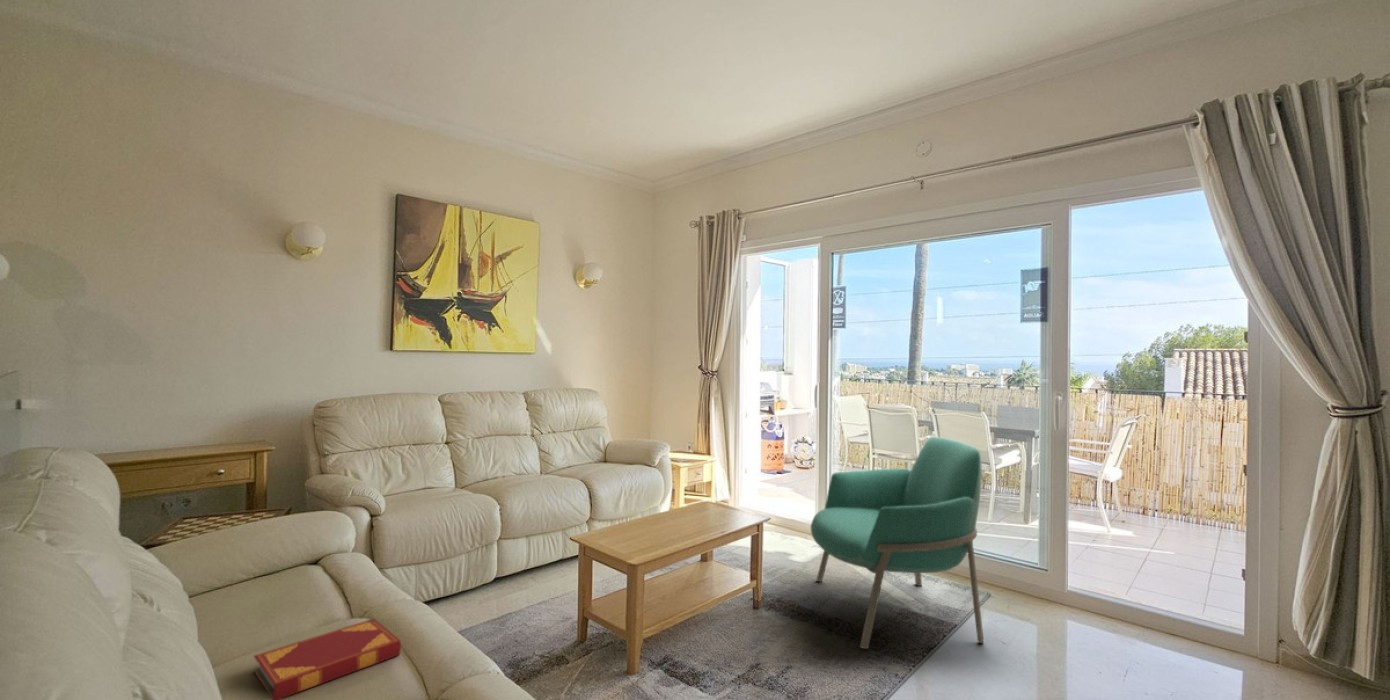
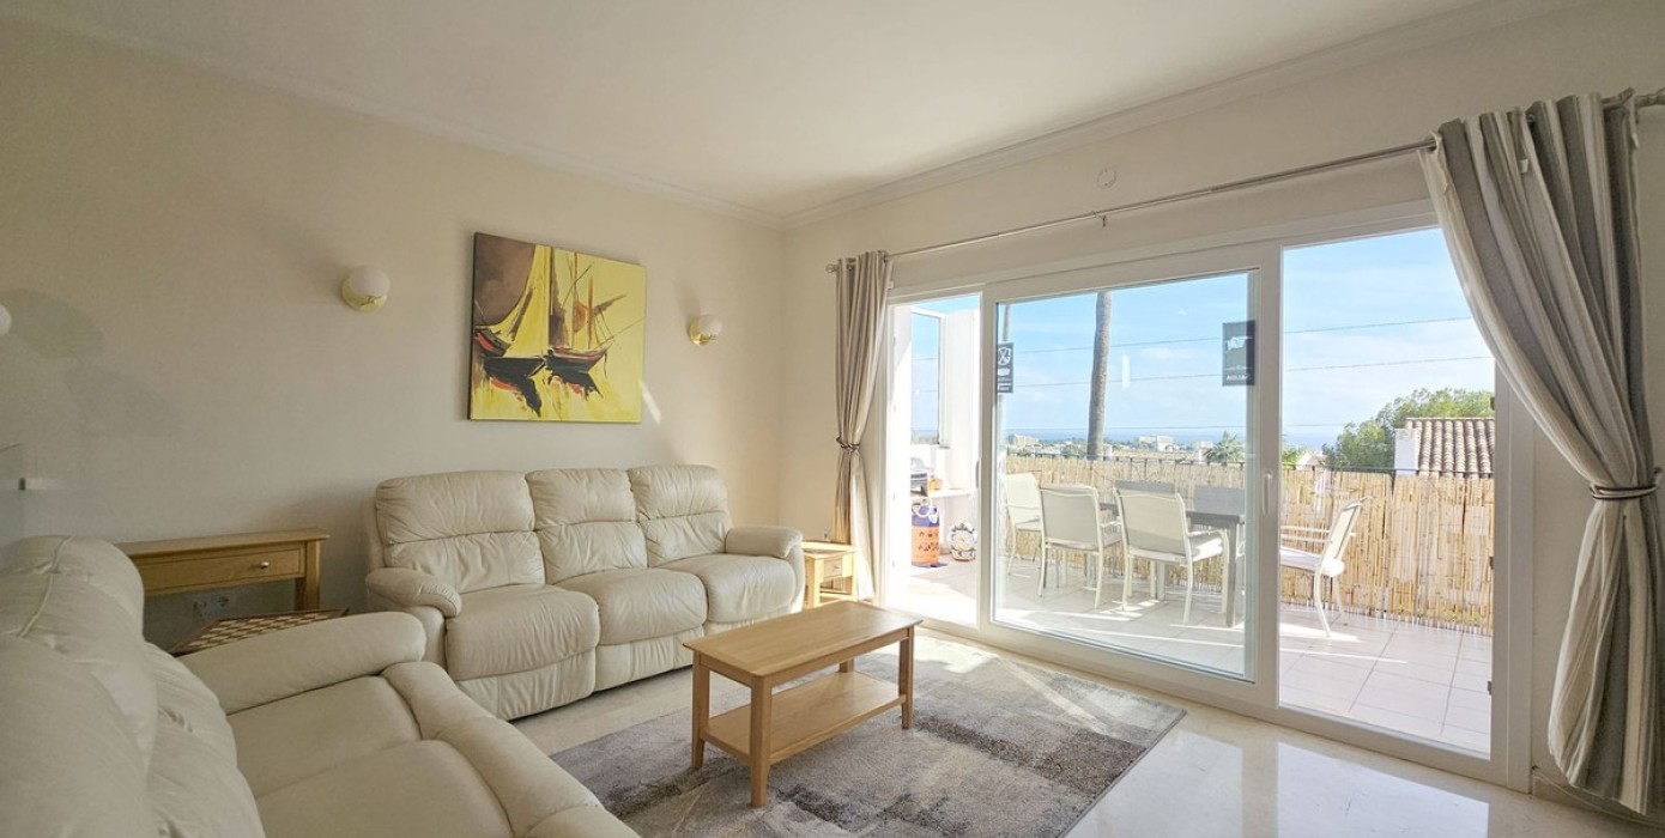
- armchair (890, 525)
- hardback book (329, 655)
